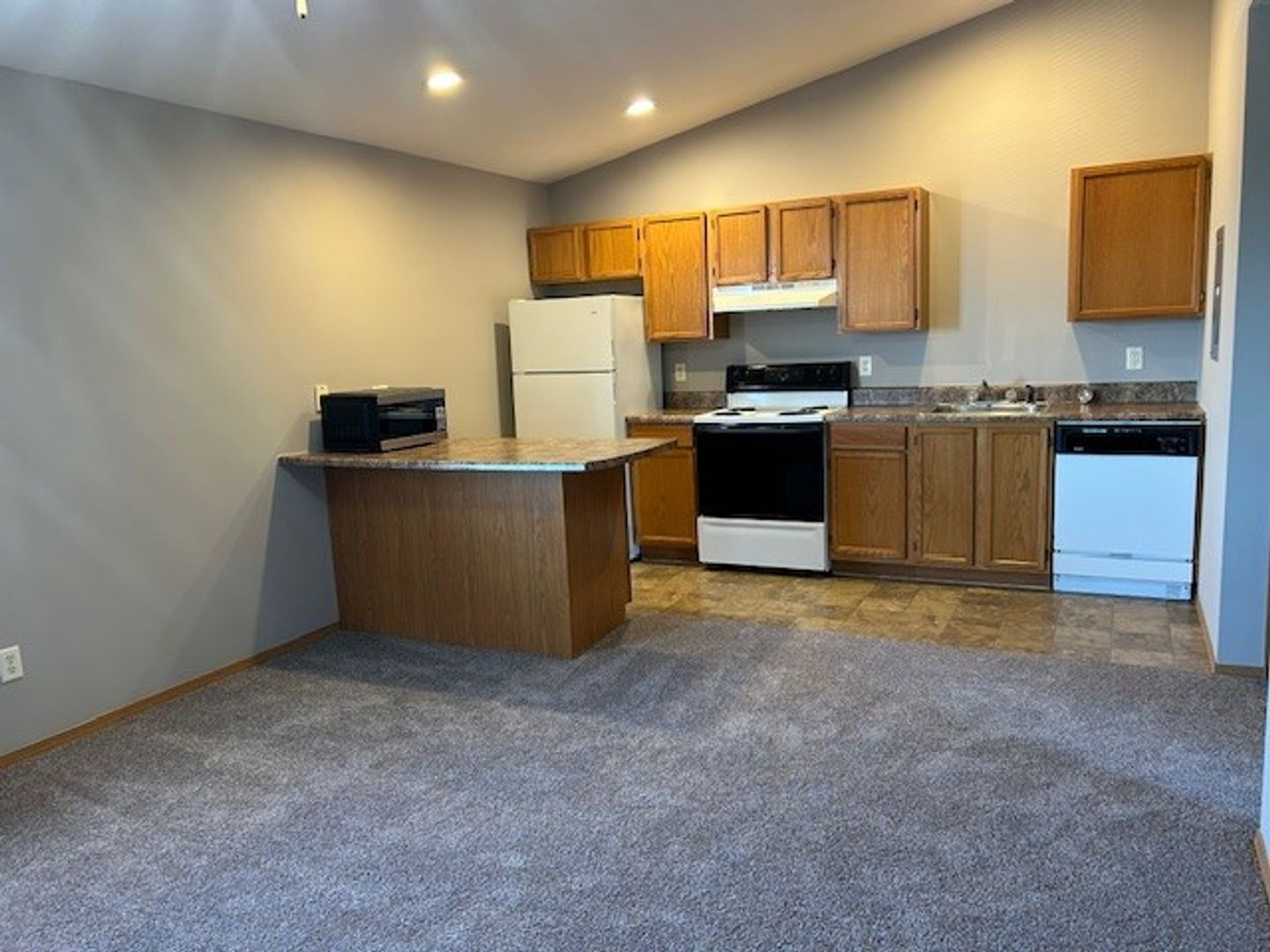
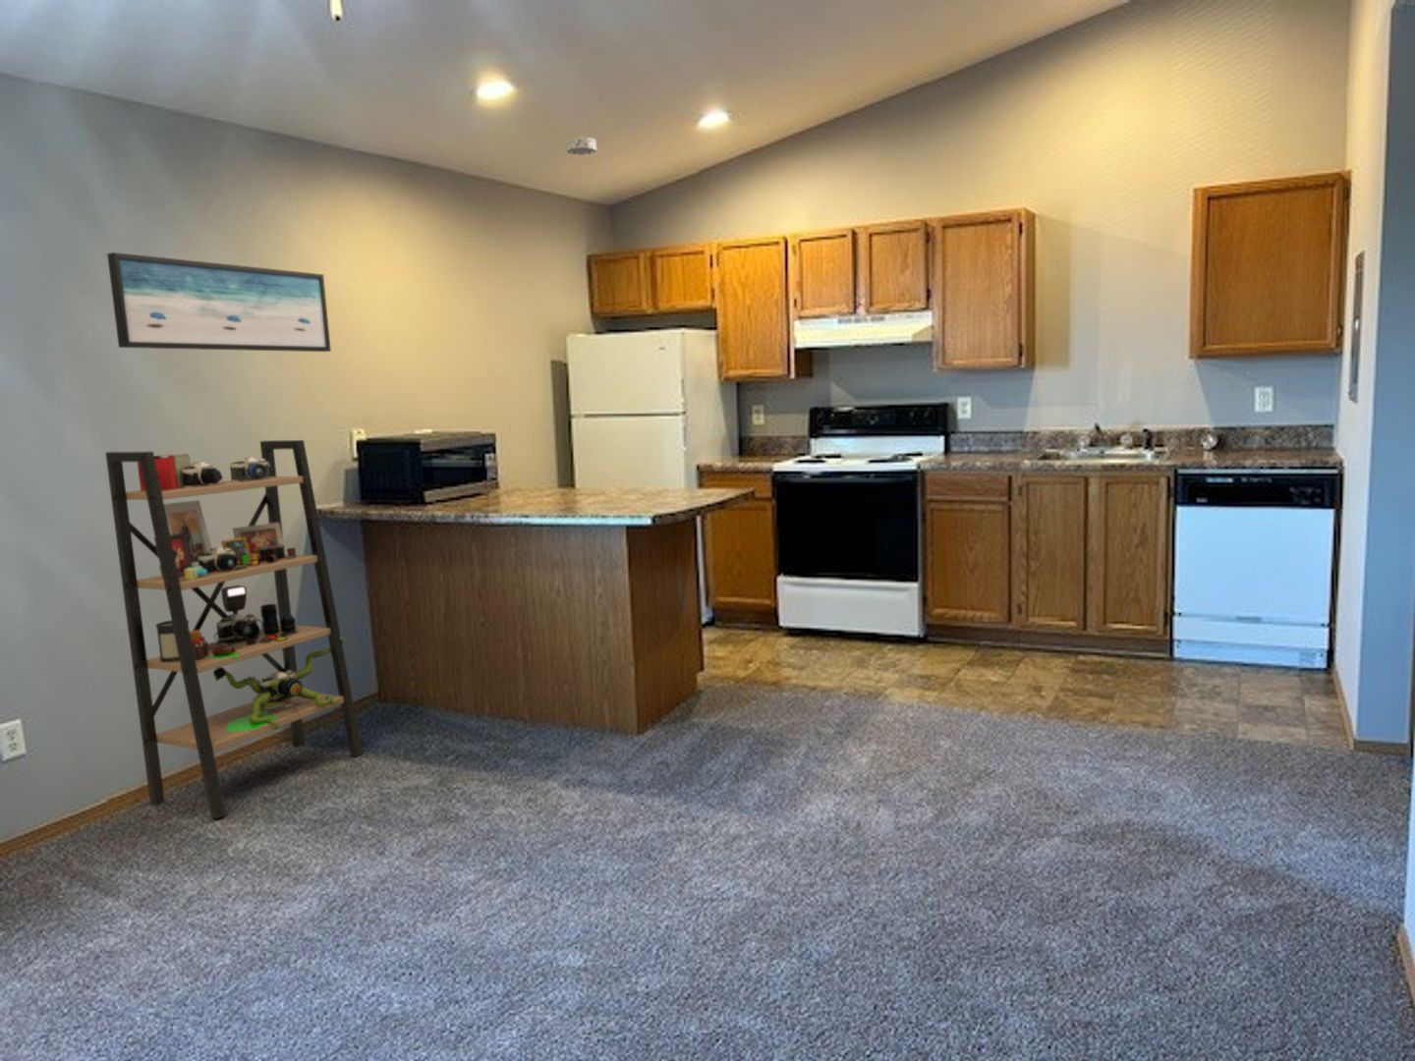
+ wall art (230, 308)
+ shelving unit (245, 616)
+ smoke detector (580, 145)
